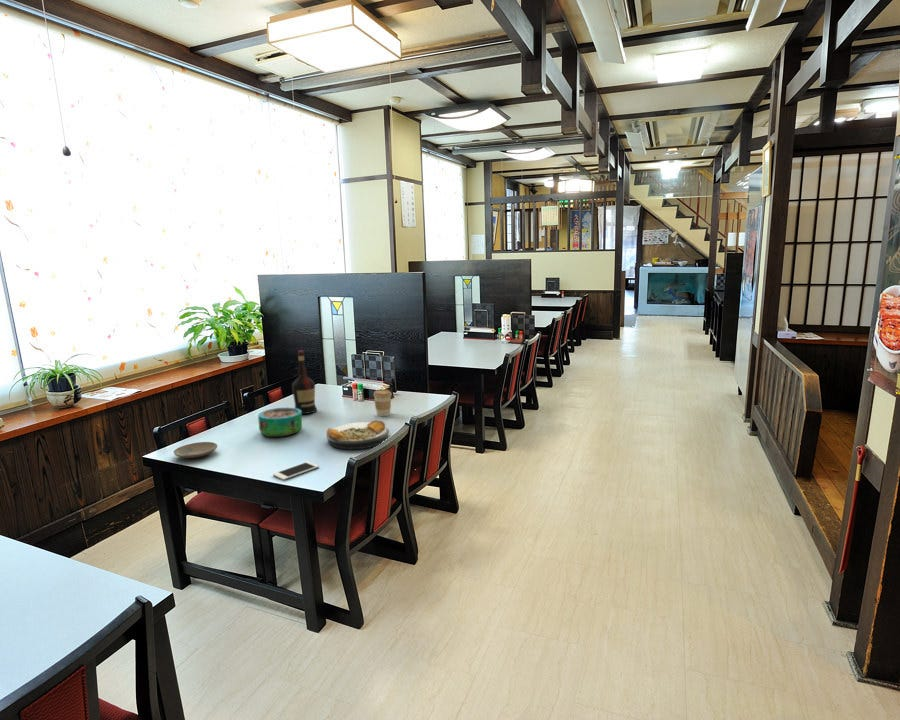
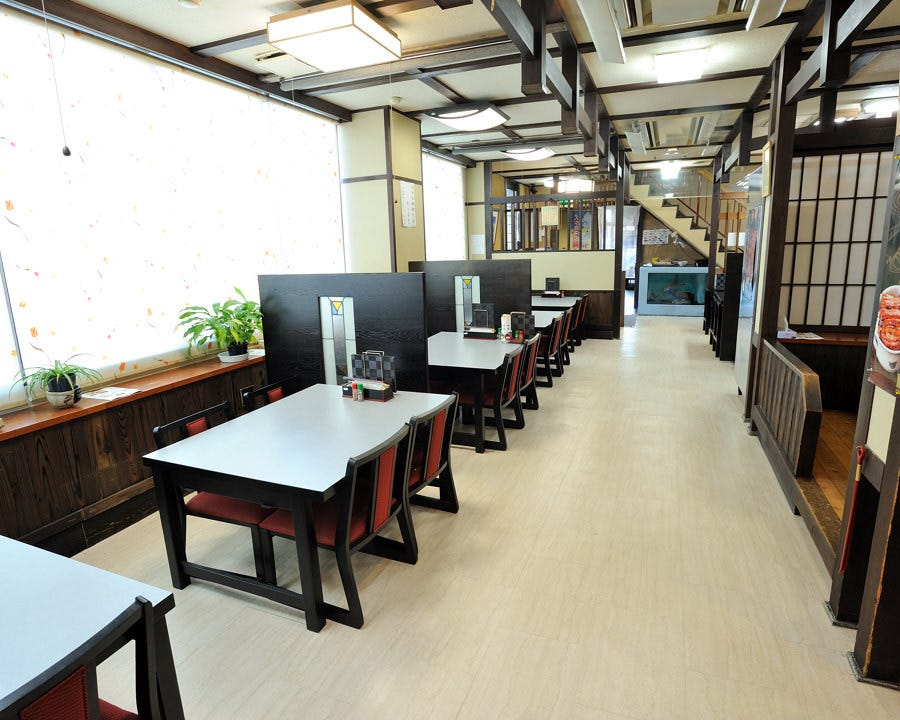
- plate (196, 451)
- coffee cup (382, 402)
- liquor (303, 381)
- plate (358, 432)
- decorative bowl (280, 421)
- cell phone (296, 470)
